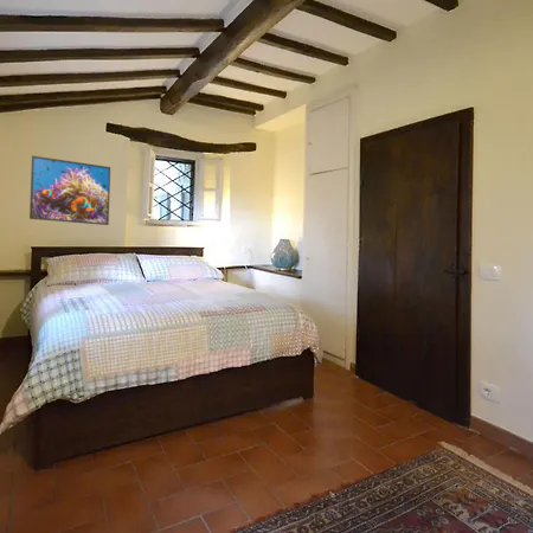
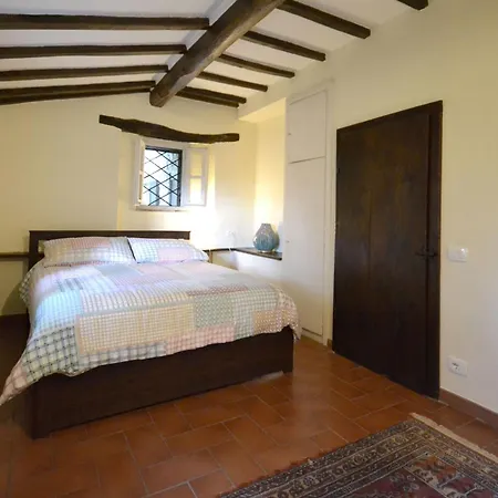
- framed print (71, 192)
